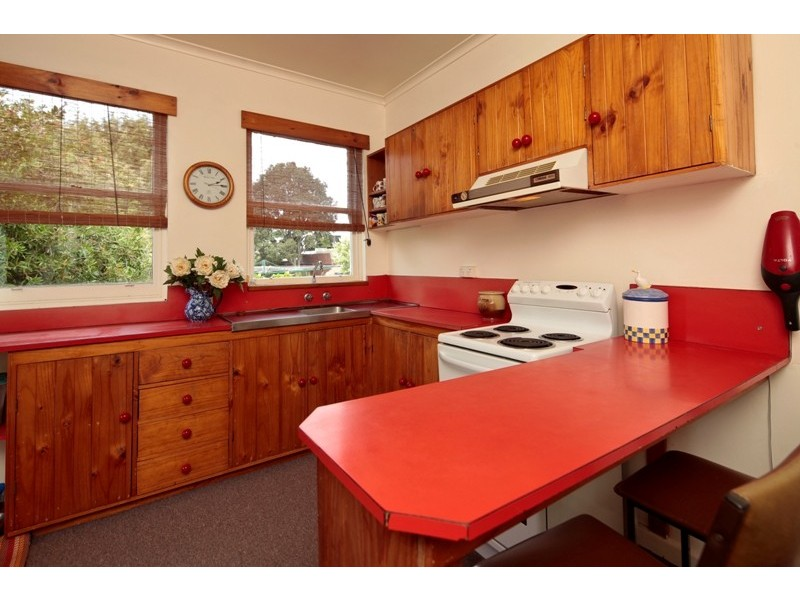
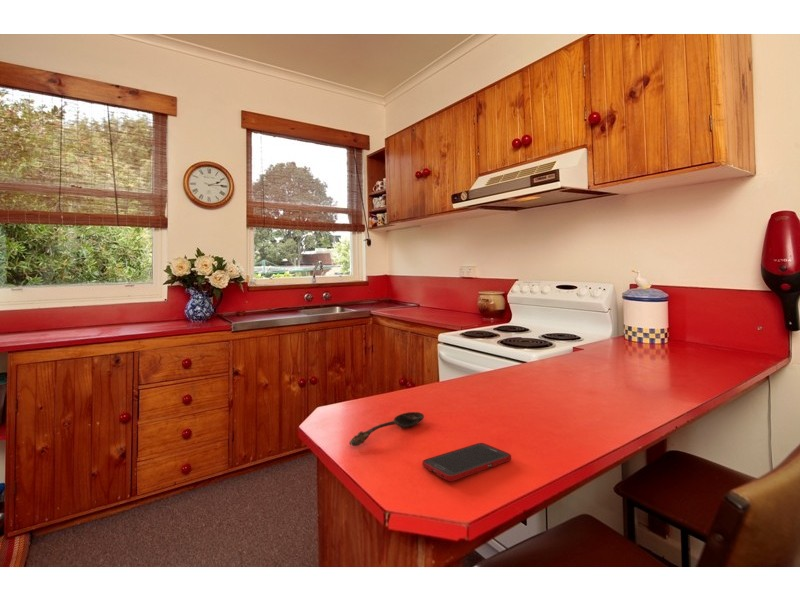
+ spoon (388, 425)
+ cell phone (467, 460)
